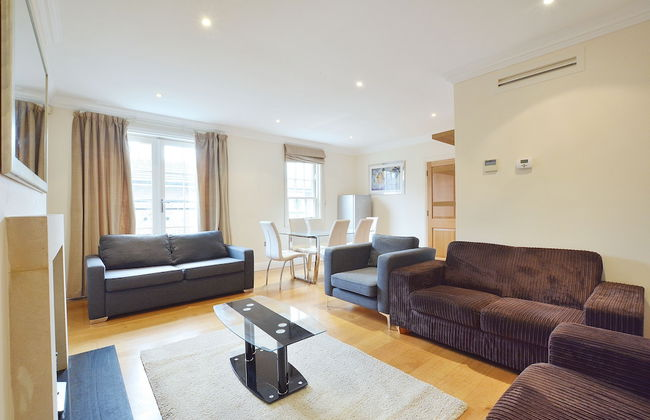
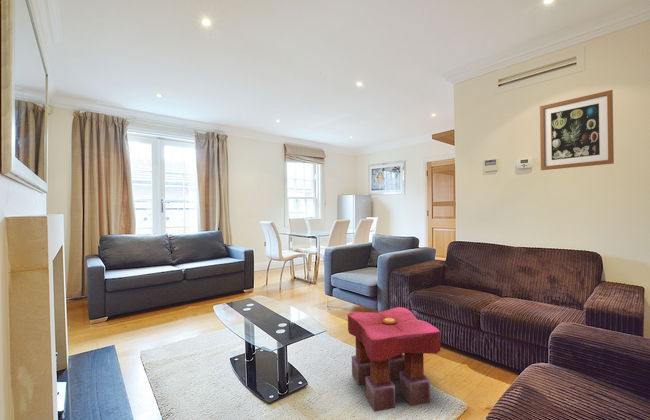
+ wall art (574, 133)
+ stool (390, 353)
